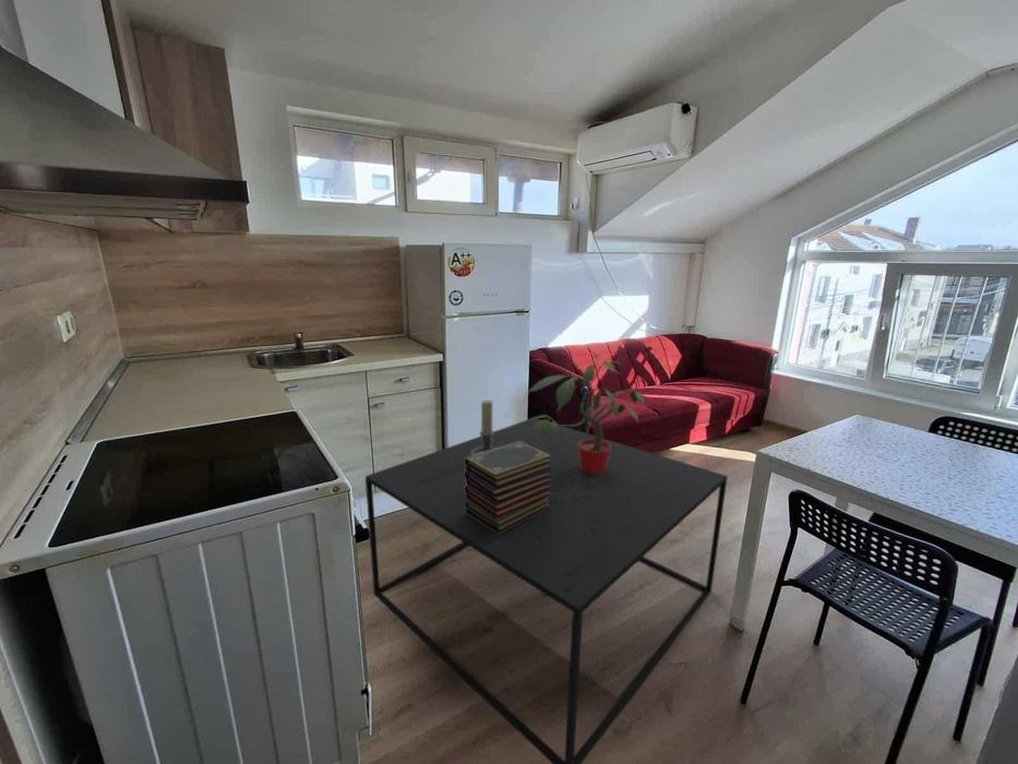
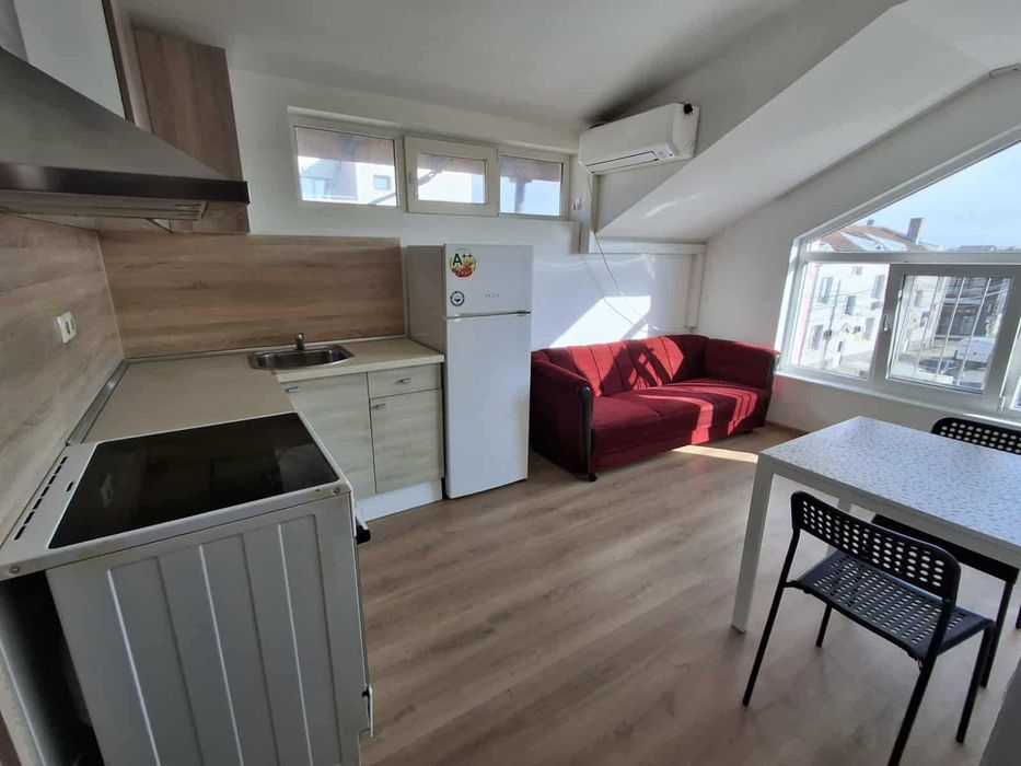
- candle holder (489, 429)
- book stack (508, 484)
- coffee table (546, 537)
- potted plant (589, 416)
